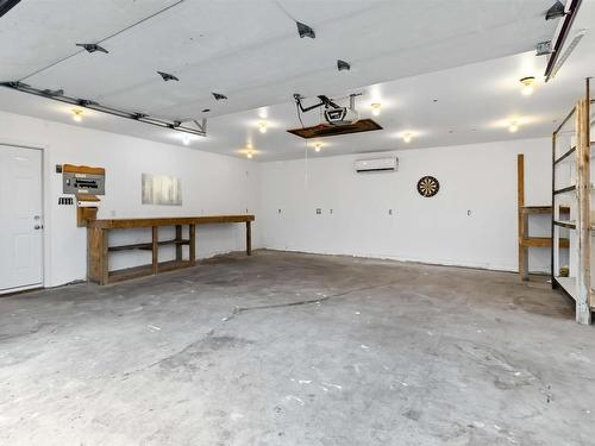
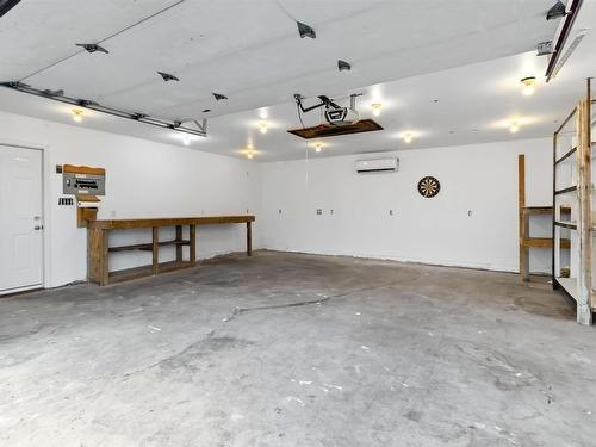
- wall art (163, 190)
